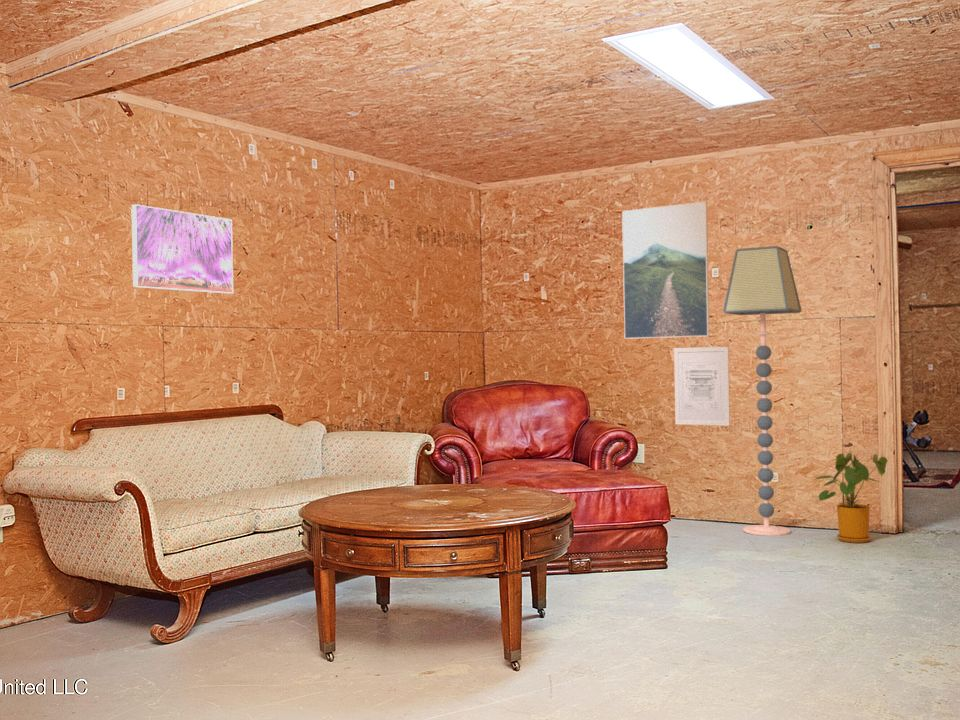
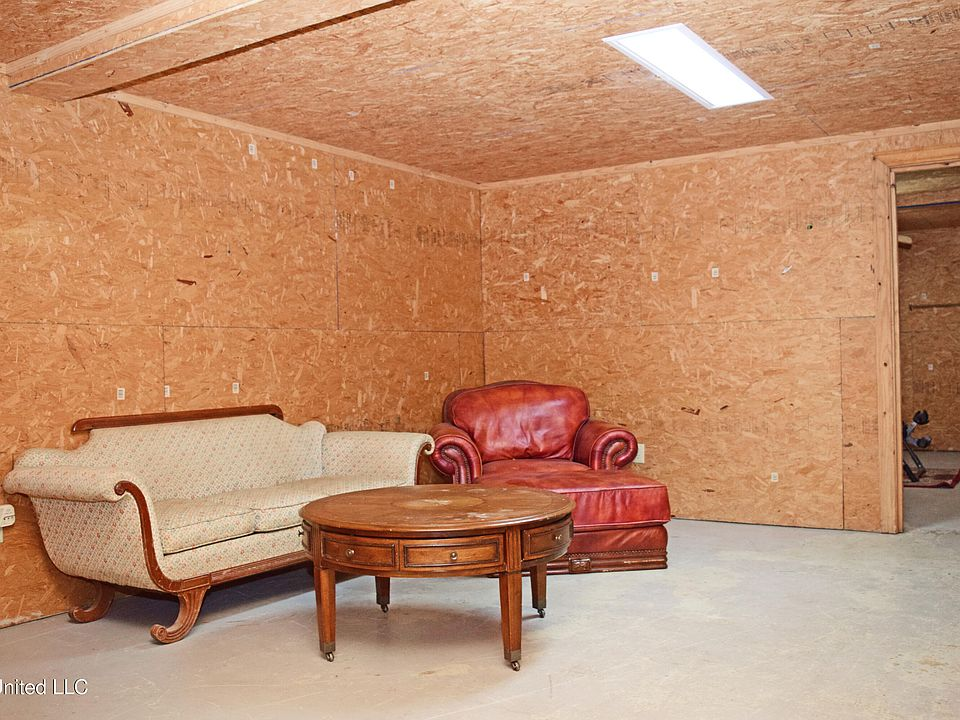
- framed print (664, 272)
- house plant (850, 497)
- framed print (185, 251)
- wall art (701, 386)
- floor lamp (764, 389)
